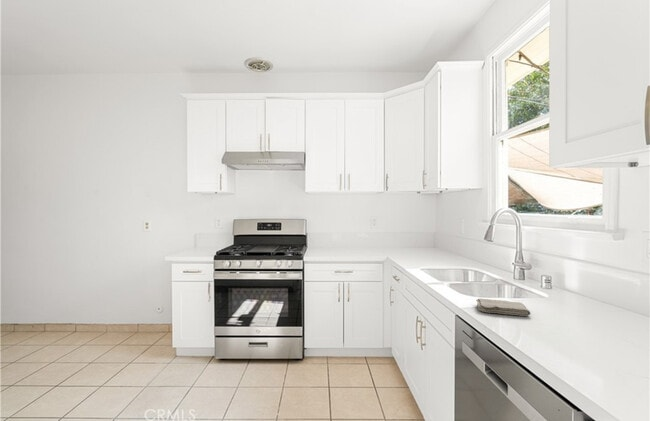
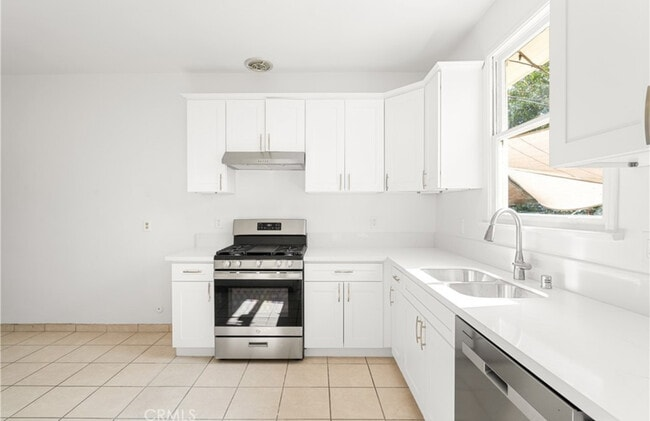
- washcloth (501, 306)
